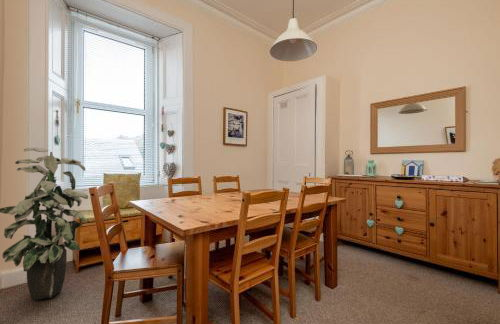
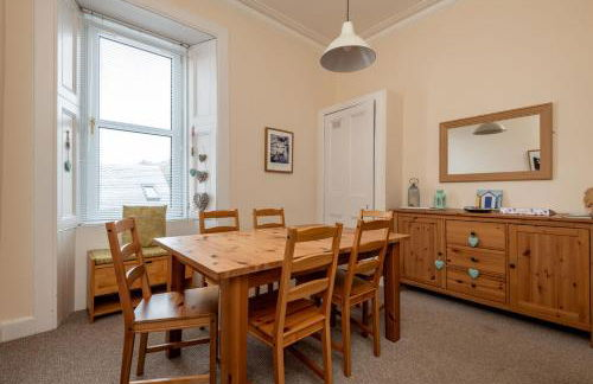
- indoor plant (44, 220)
